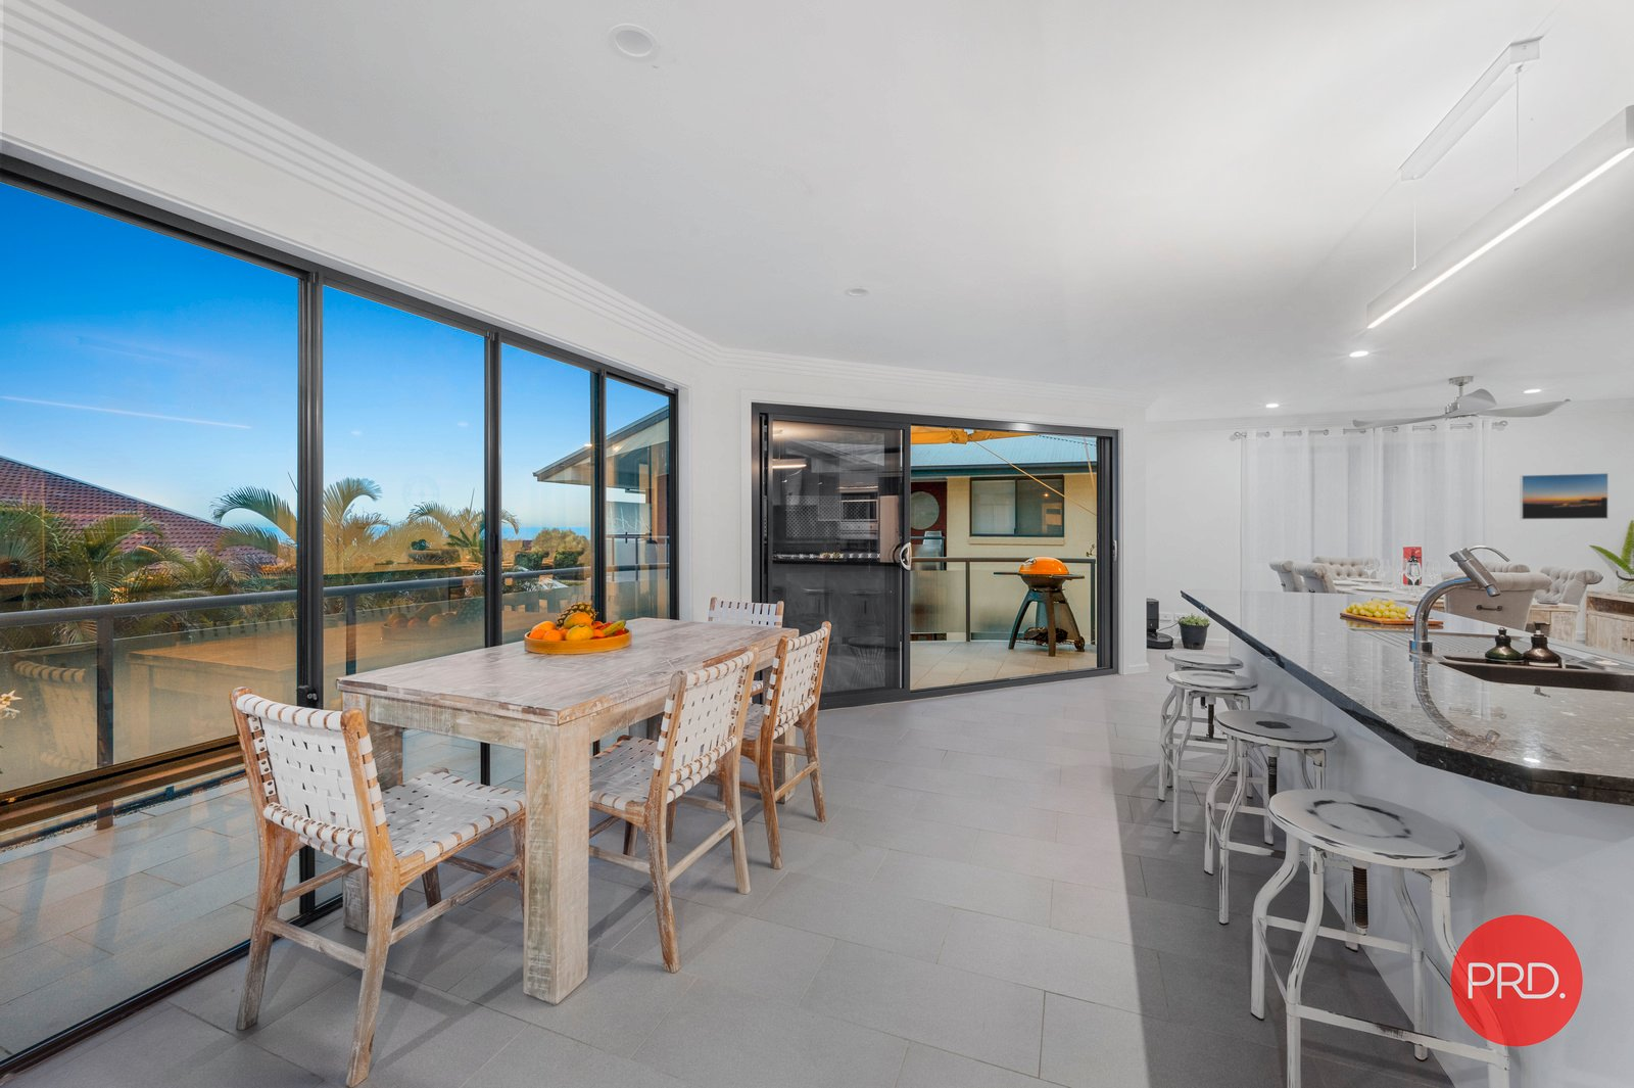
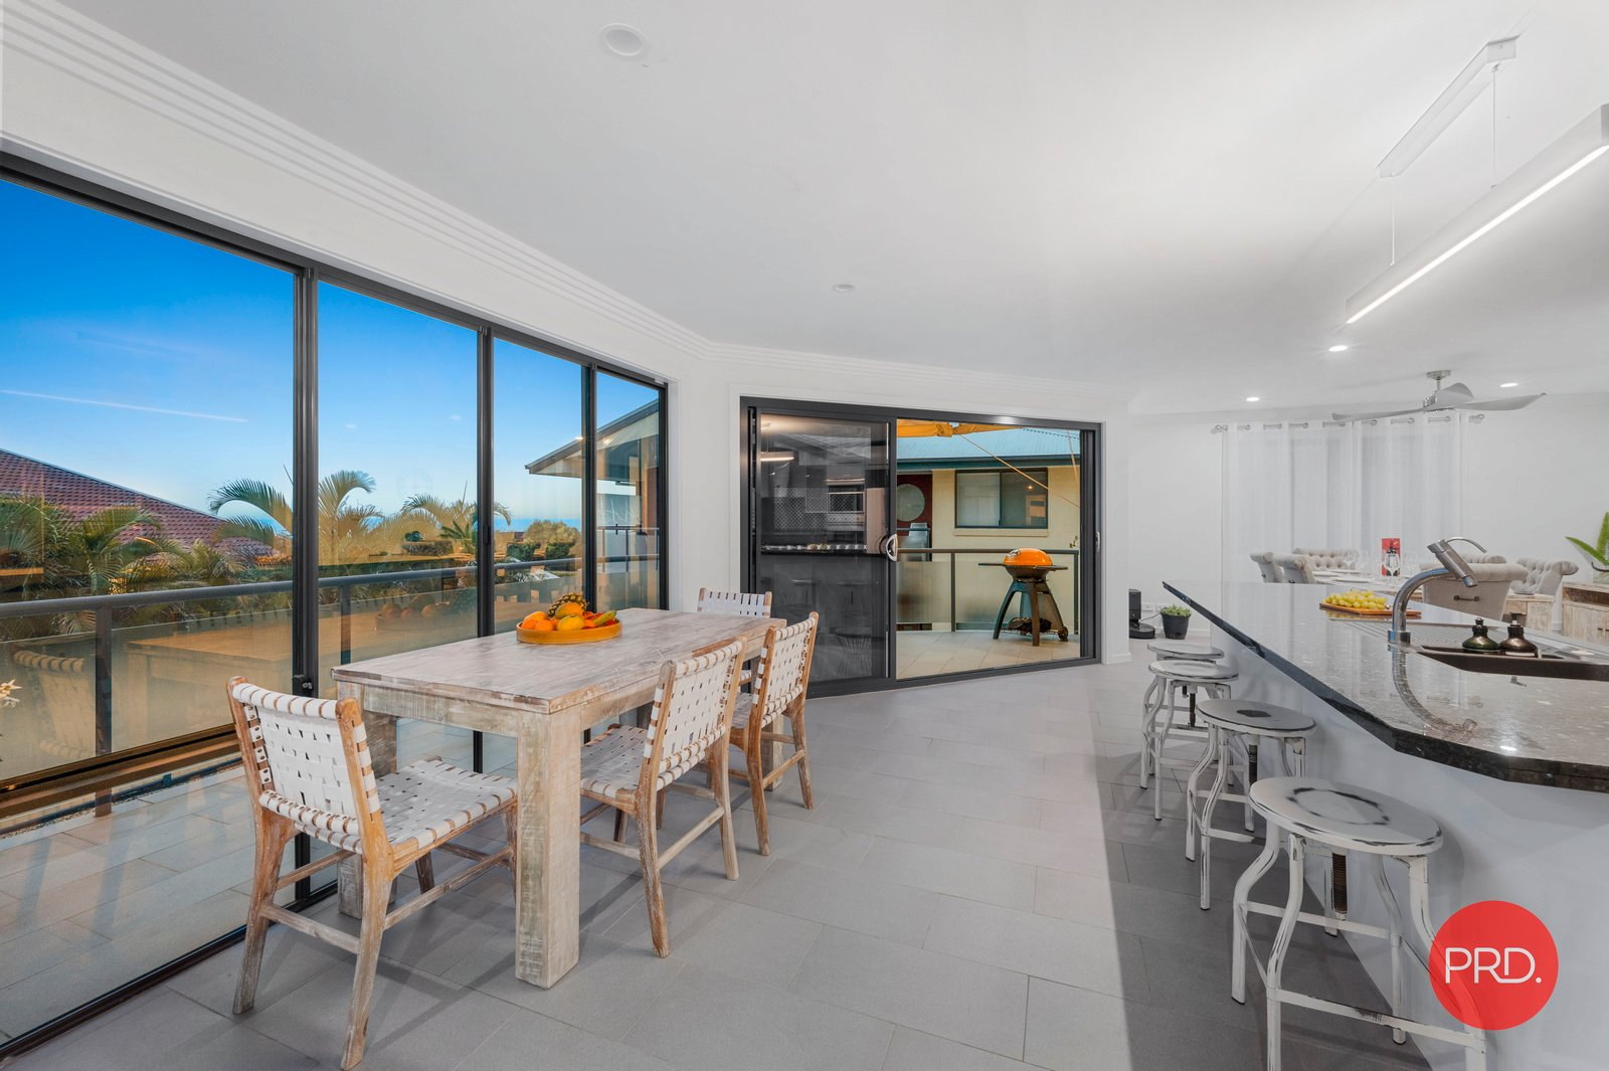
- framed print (1562, 497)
